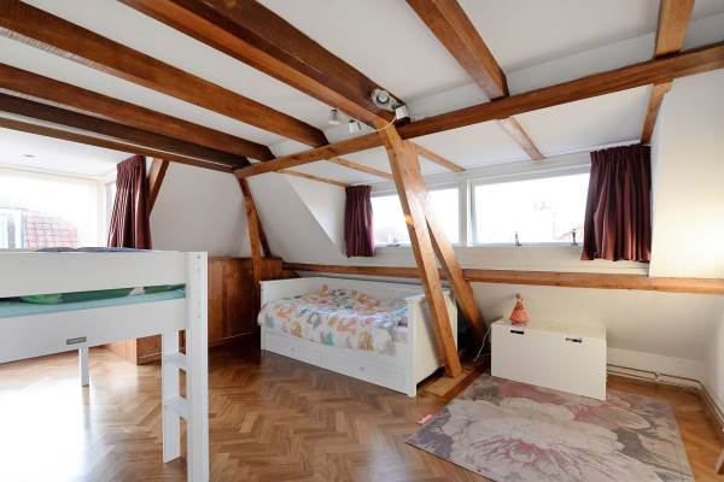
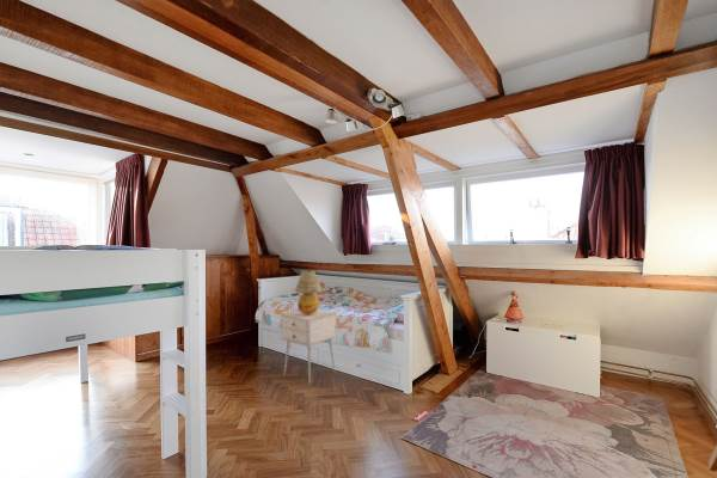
+ nightstand (308, 343)
+ table lamp (308, 292)
